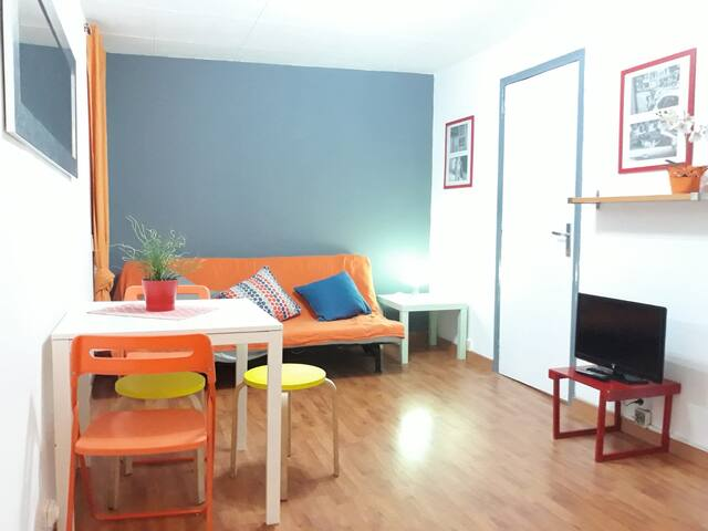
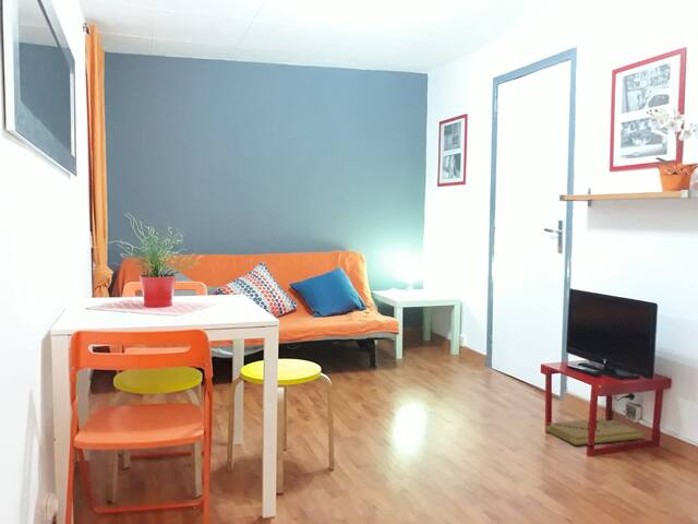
+ cardboard box (595, 430)
